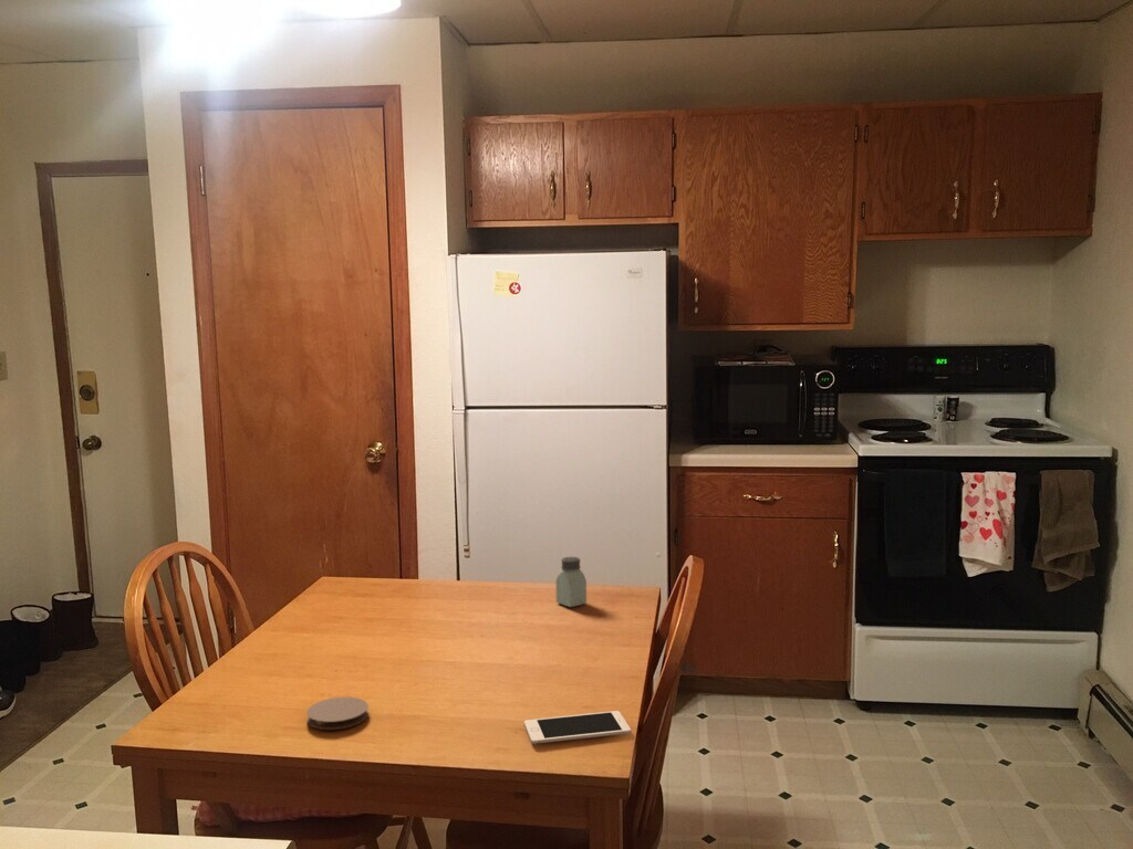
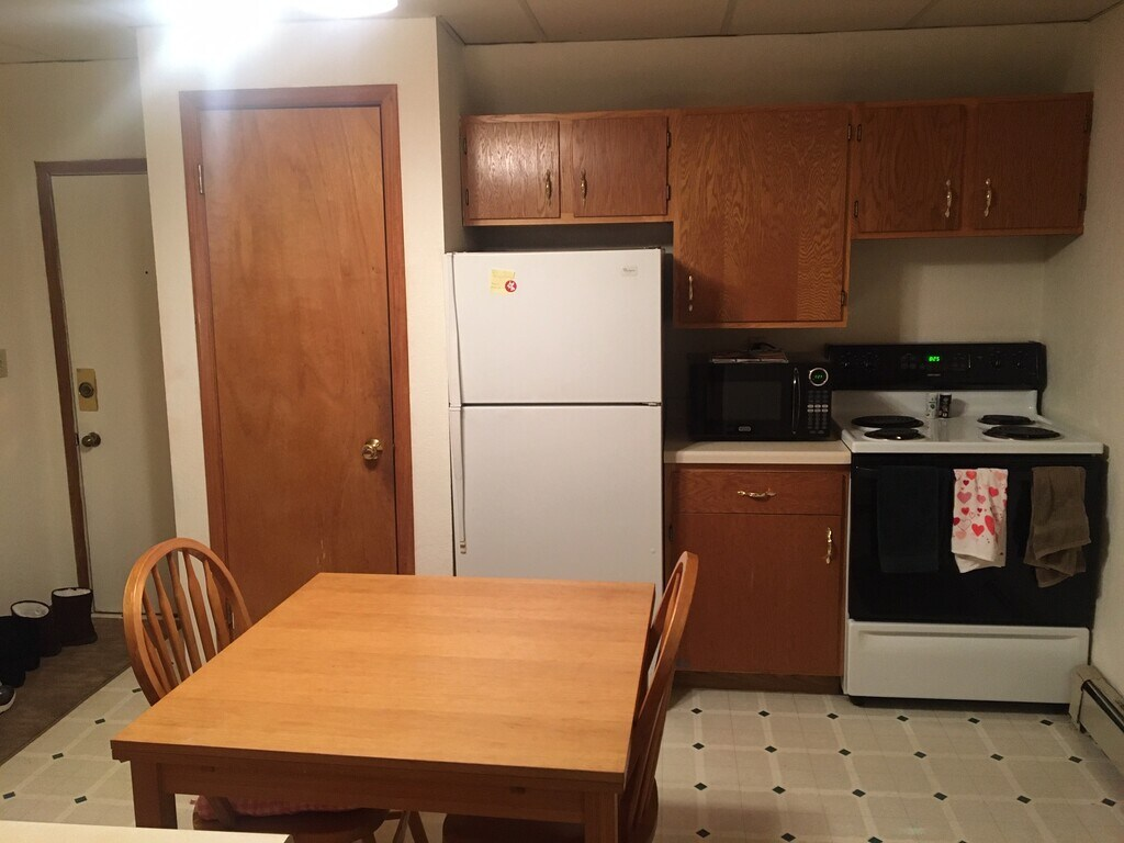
- saltshaker (571, 580)
- coaster (337, 712)
- cell phone (576, 726)
